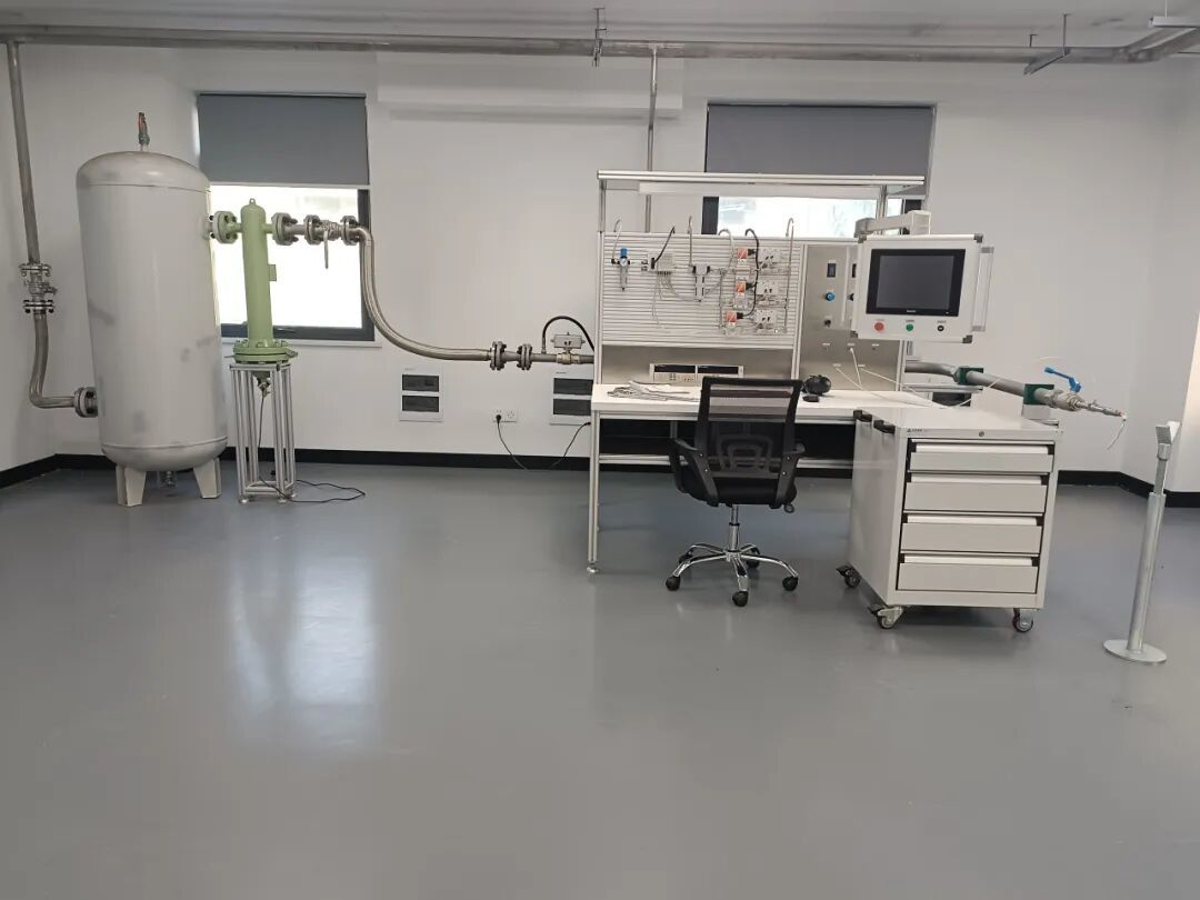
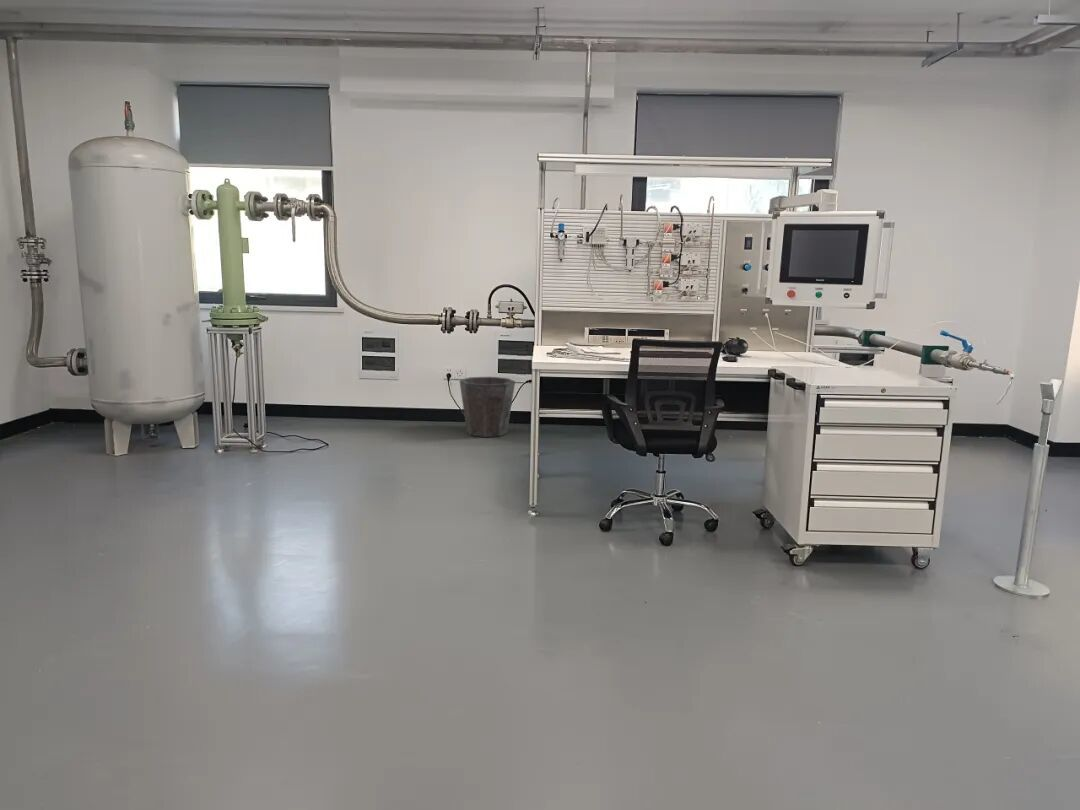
+ waste bin (487, 406)
